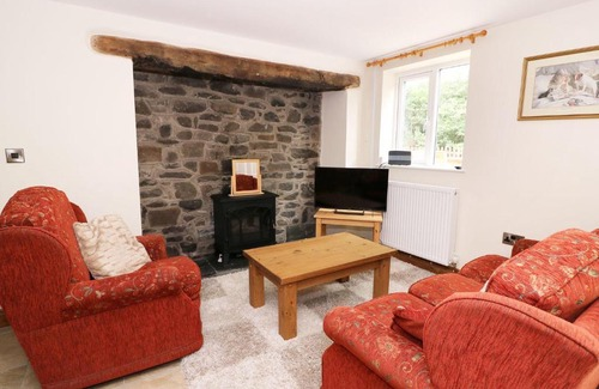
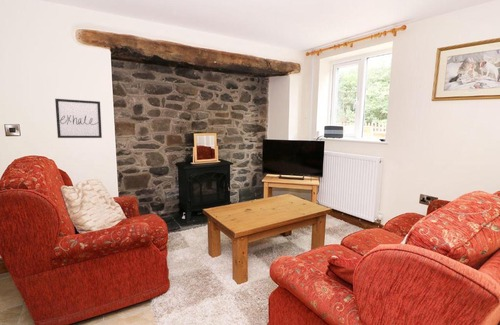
+ wall art (79, 119)
